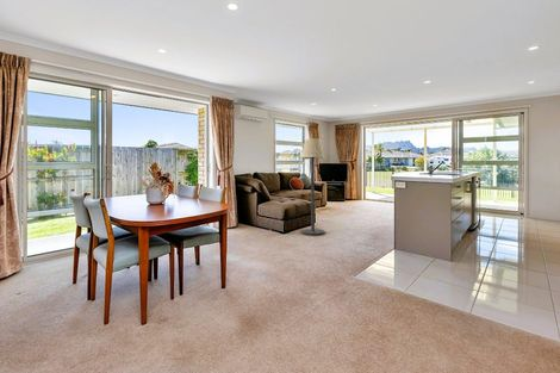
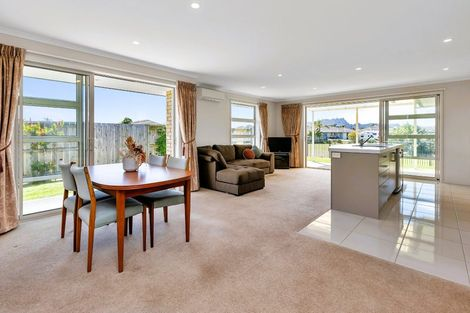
- floor lamp (312, 186)
